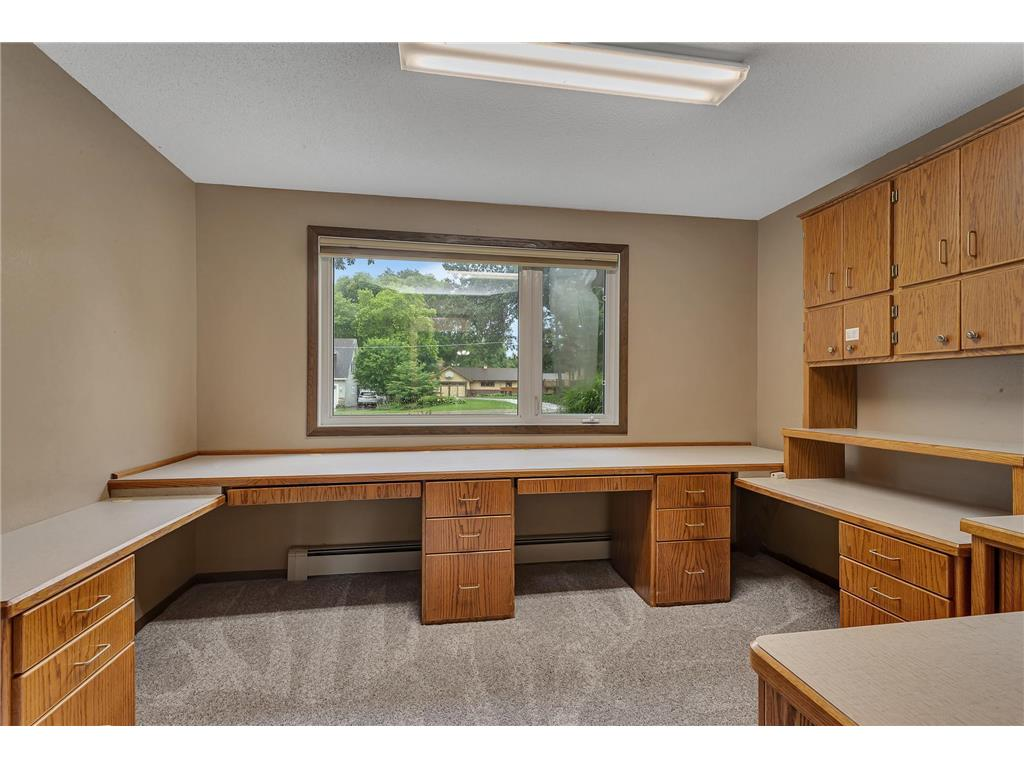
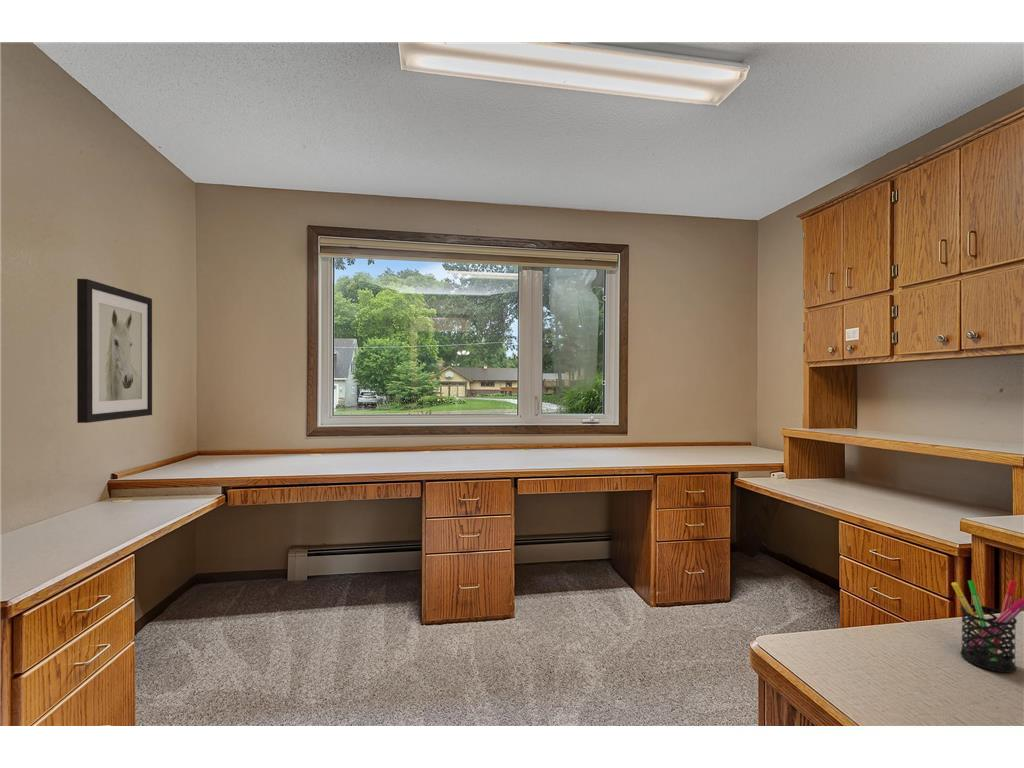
+ wall art (118, 354)
+ pen holder (987, 619)
